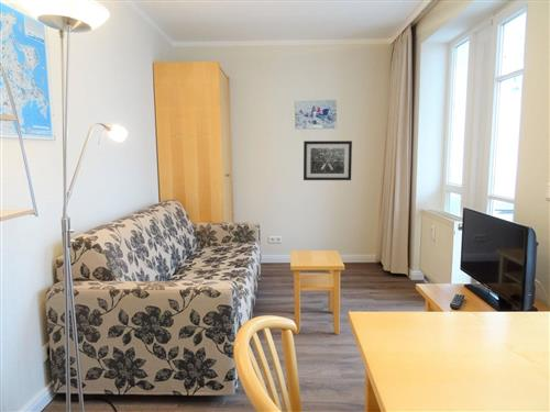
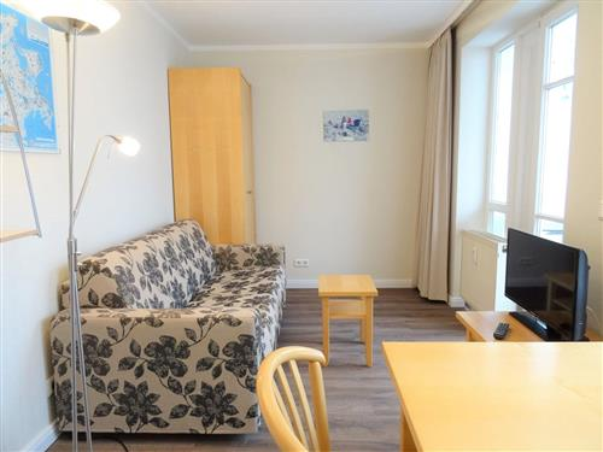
- wall art (327, 160)
